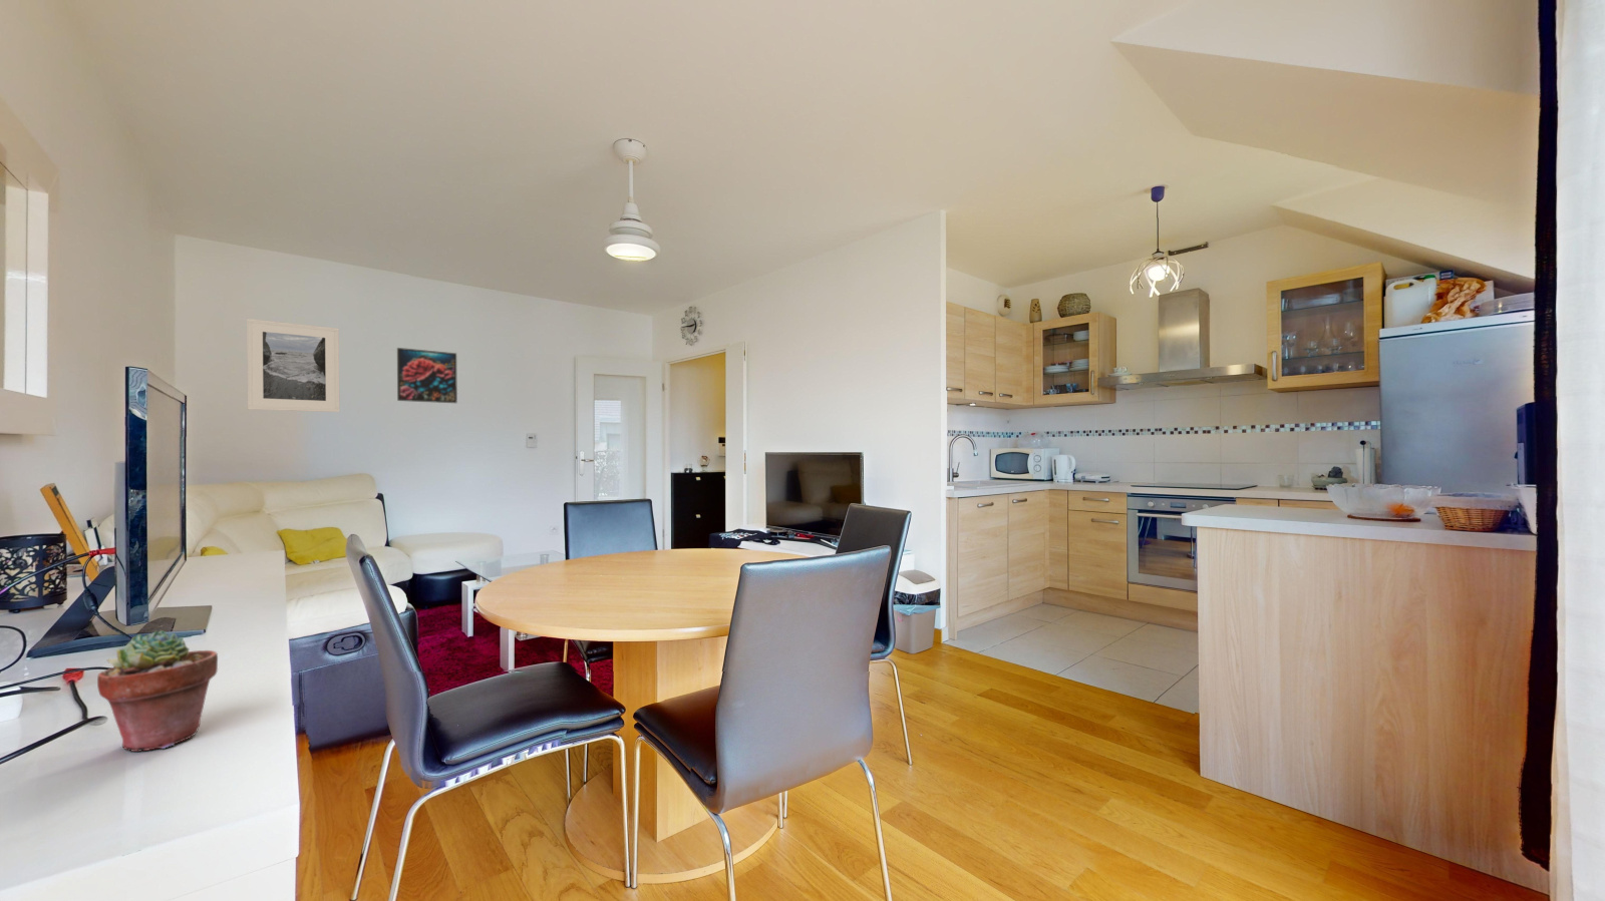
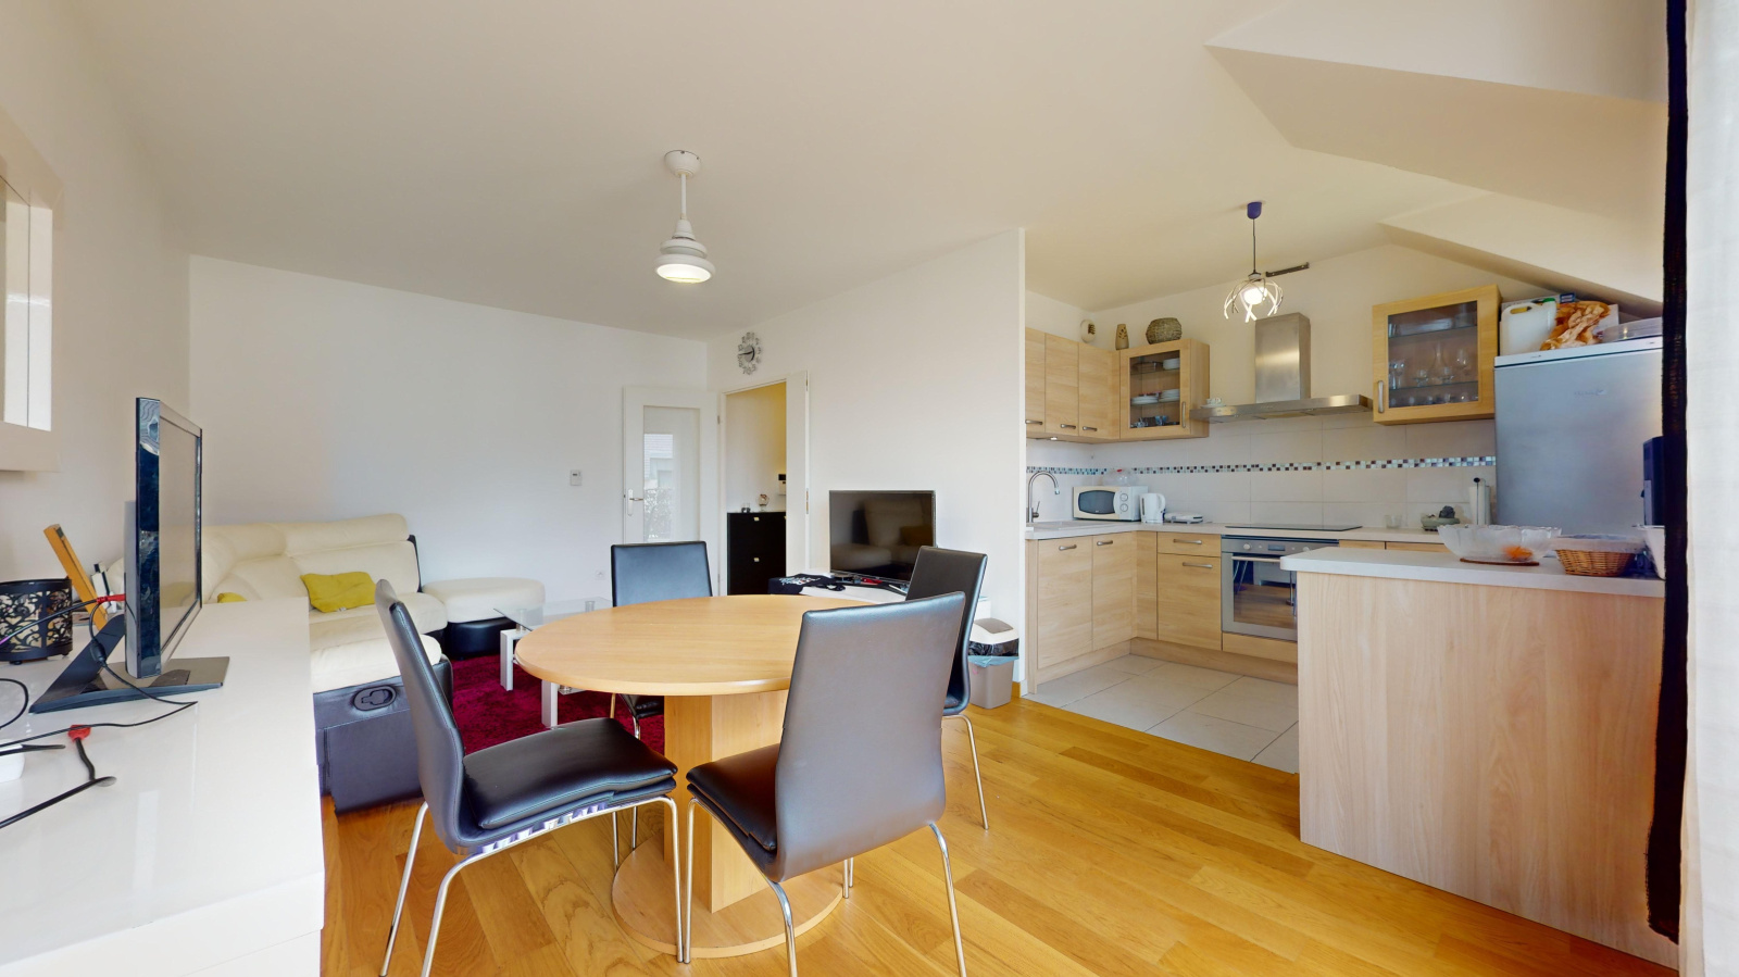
- potted succulent (160, 684)
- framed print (295, 367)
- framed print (428, 376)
